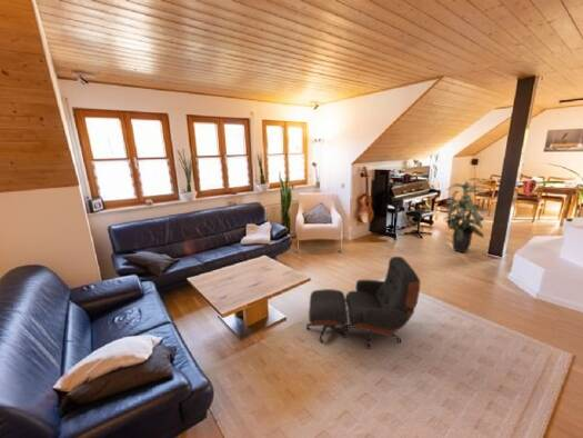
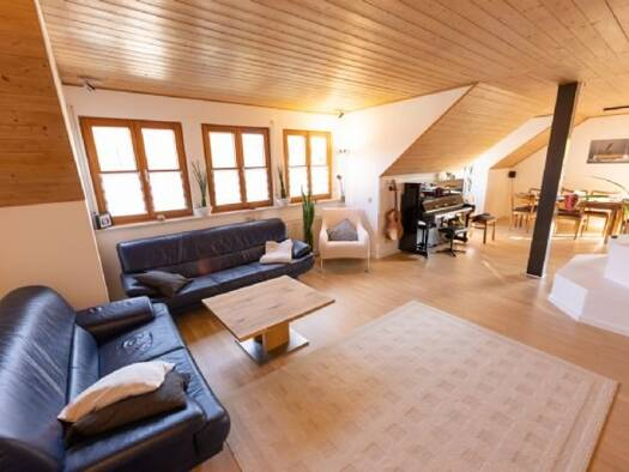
- lounge chair (356, 297)
- indoor plant (465, 216)
